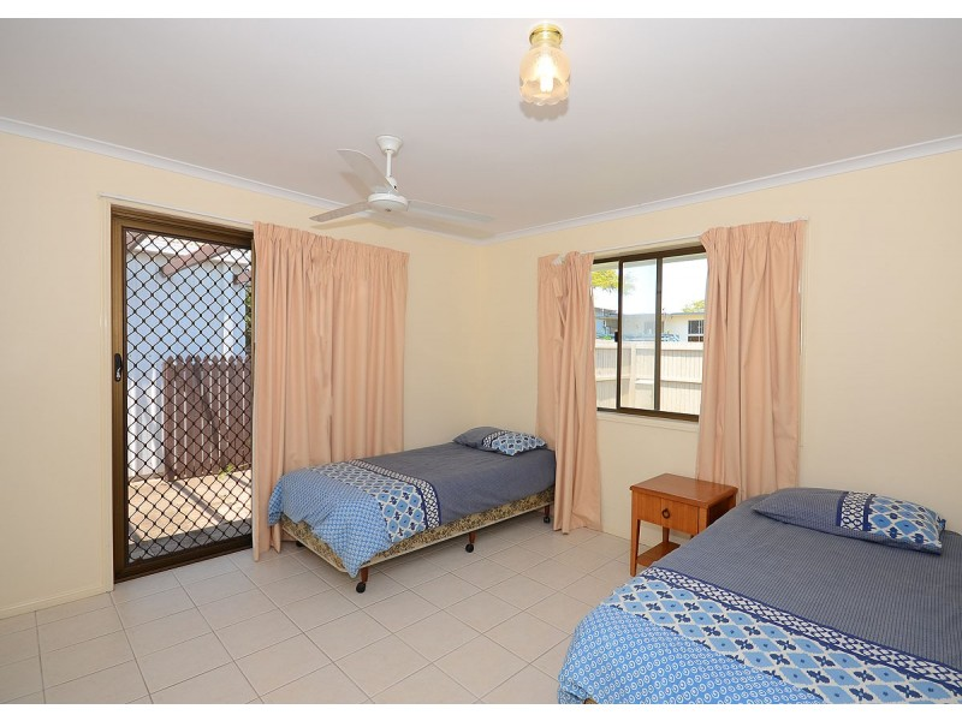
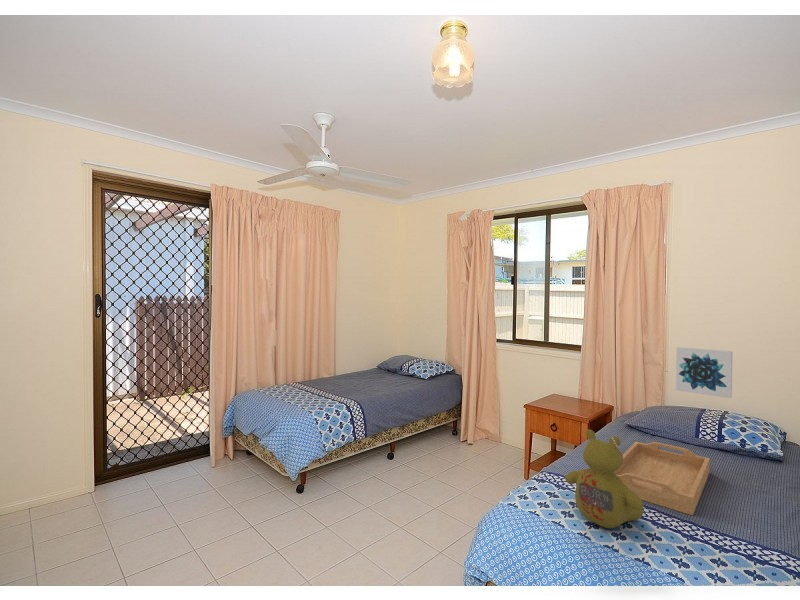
+ stuffed bear (608, 474)
+ wall art (703, 371)
+ serving tray (659, 470)
